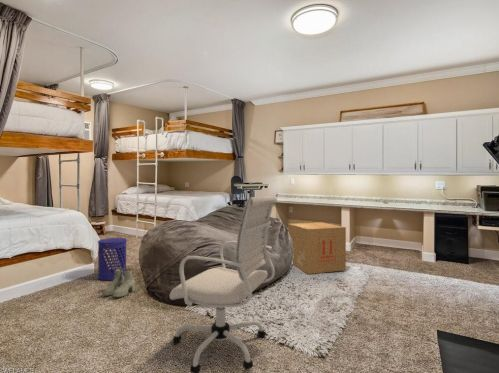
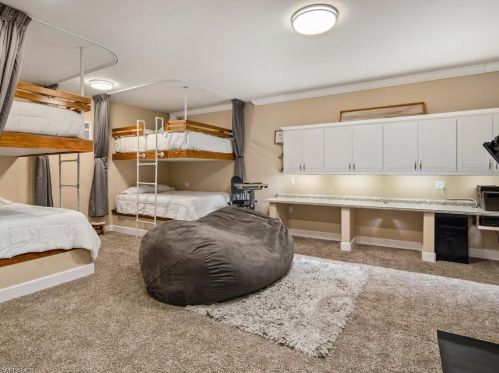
- cardboard box (315, 245)
- waste bin (112, 258)
- office chair (220, 271)
- boots (119, 281)
